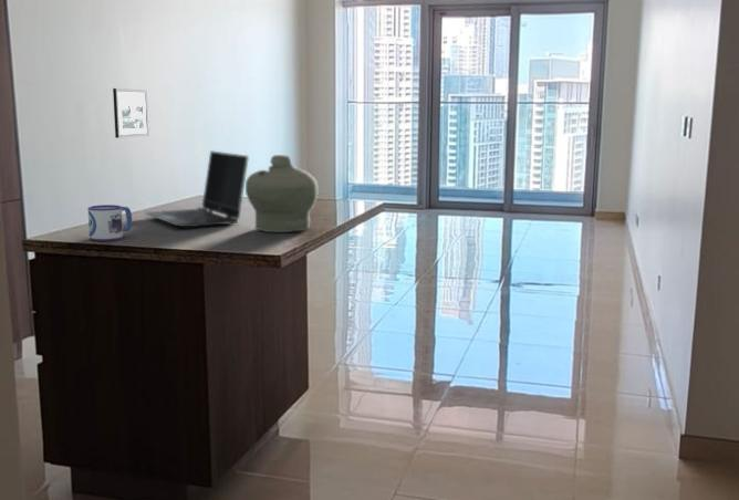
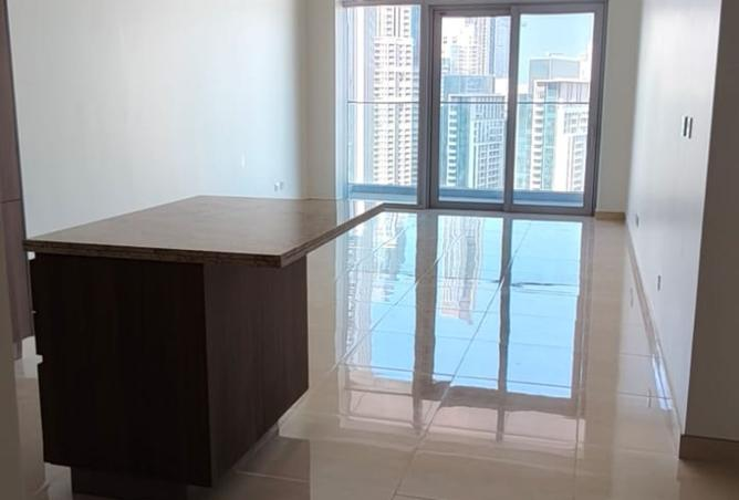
- picture frame (132, 113)
- laptop computer (205, 187)
- mug (111, 221)
- jar (281, 191)
